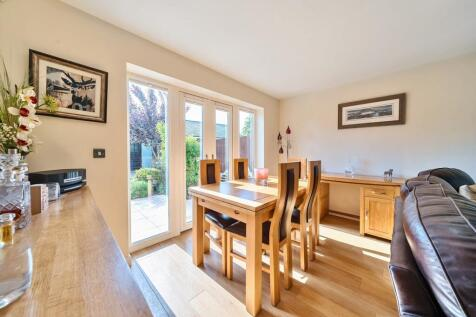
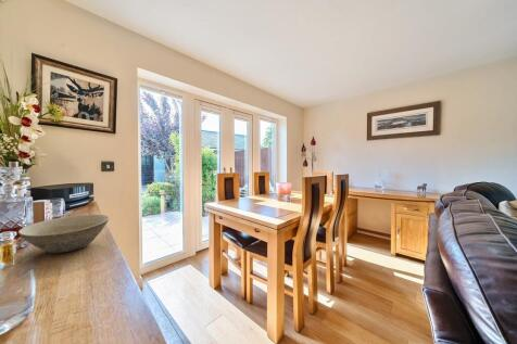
+ bowl (68, 234)
